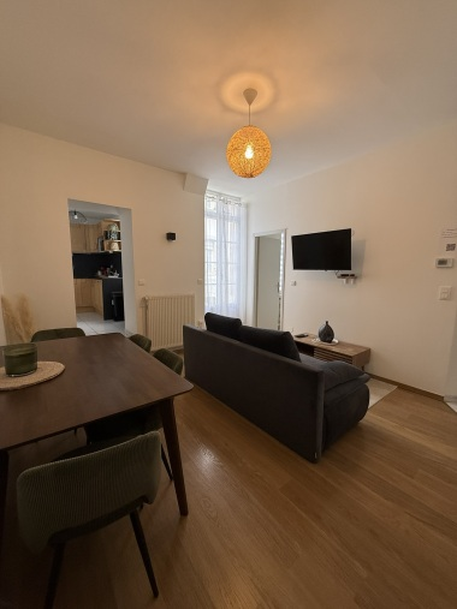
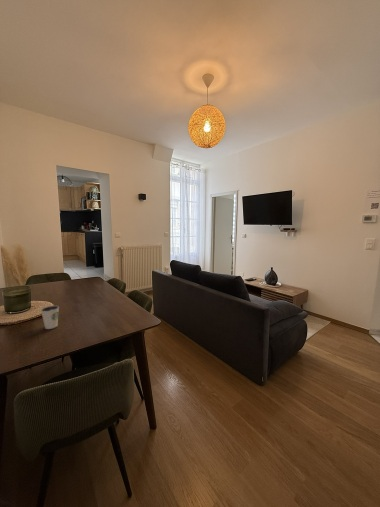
+ dixie cup (50, 317)
